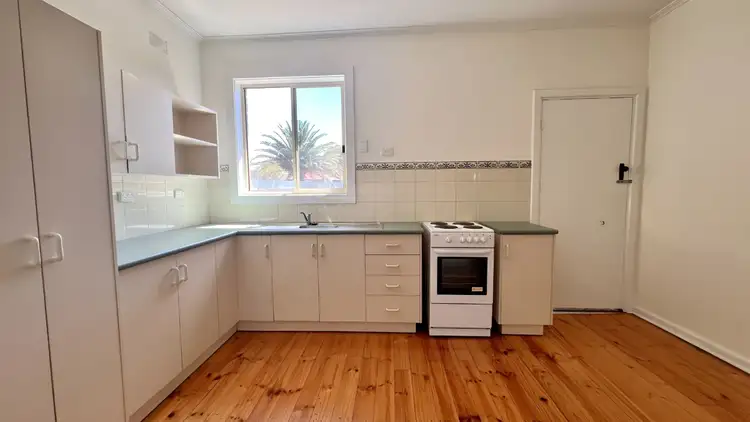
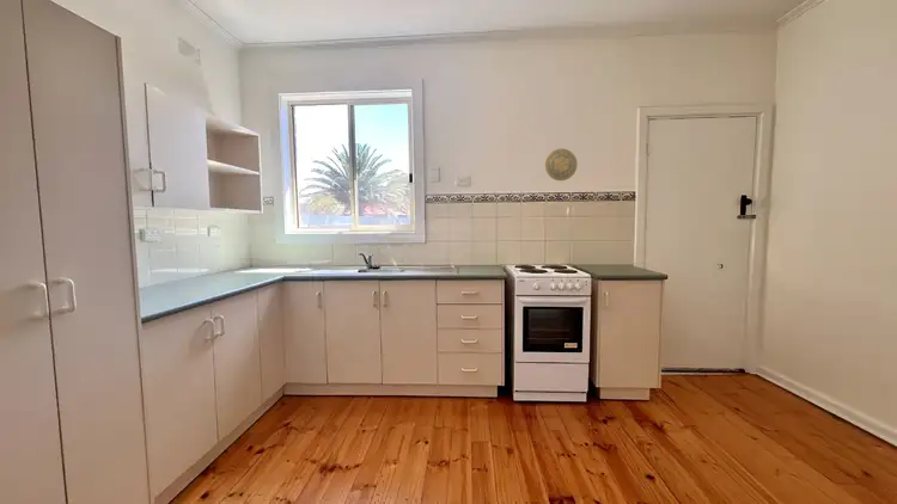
+ decorative plate (561, 164)
